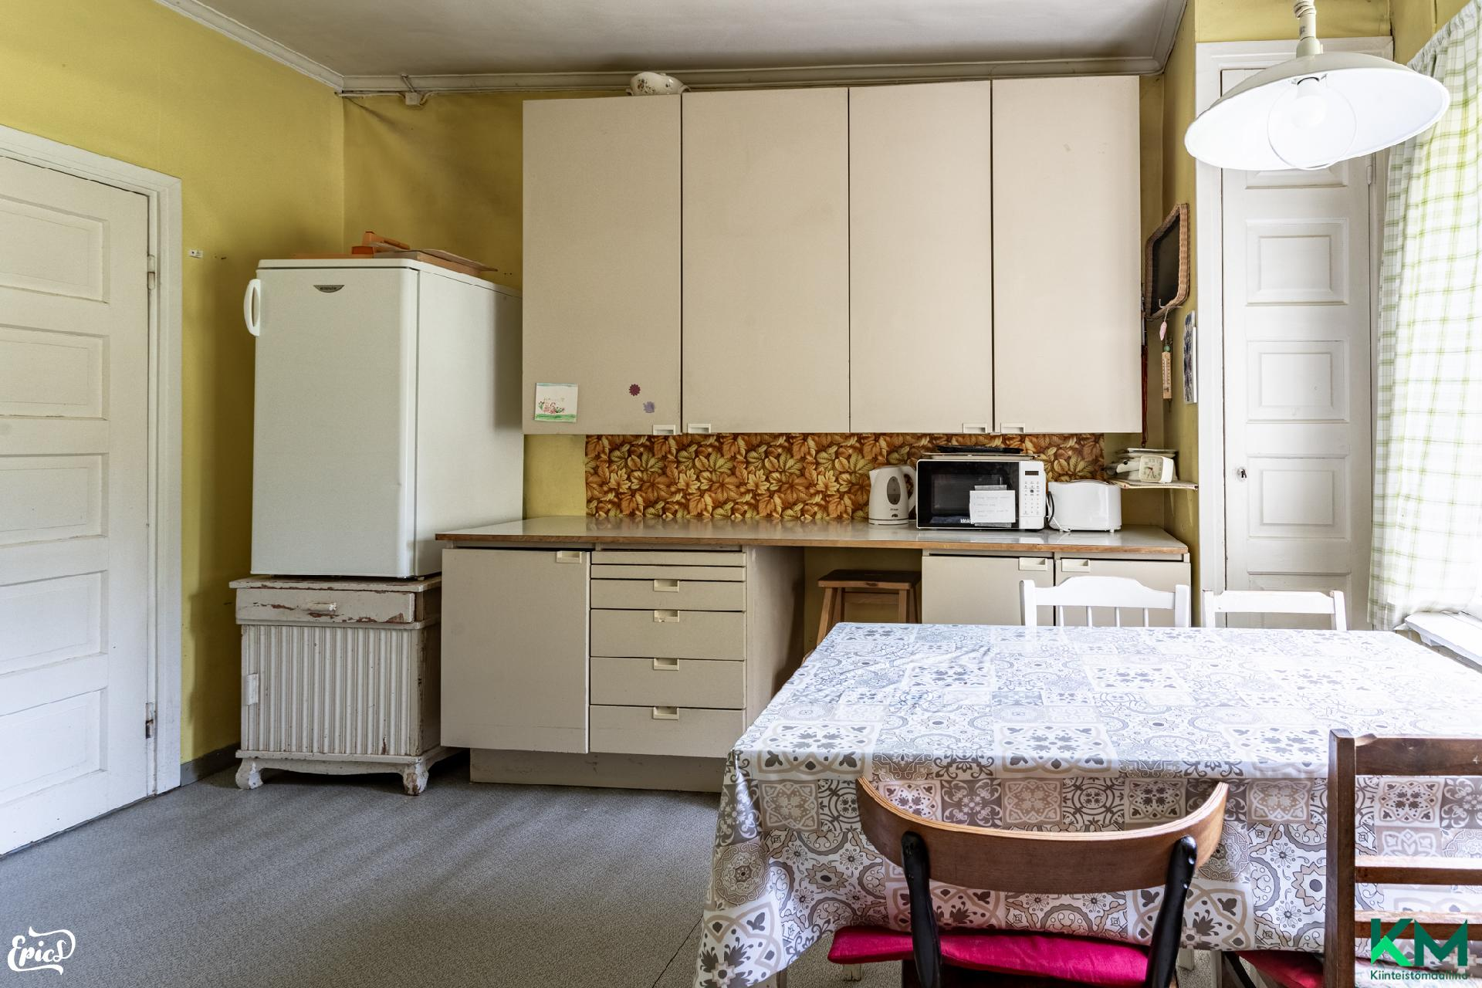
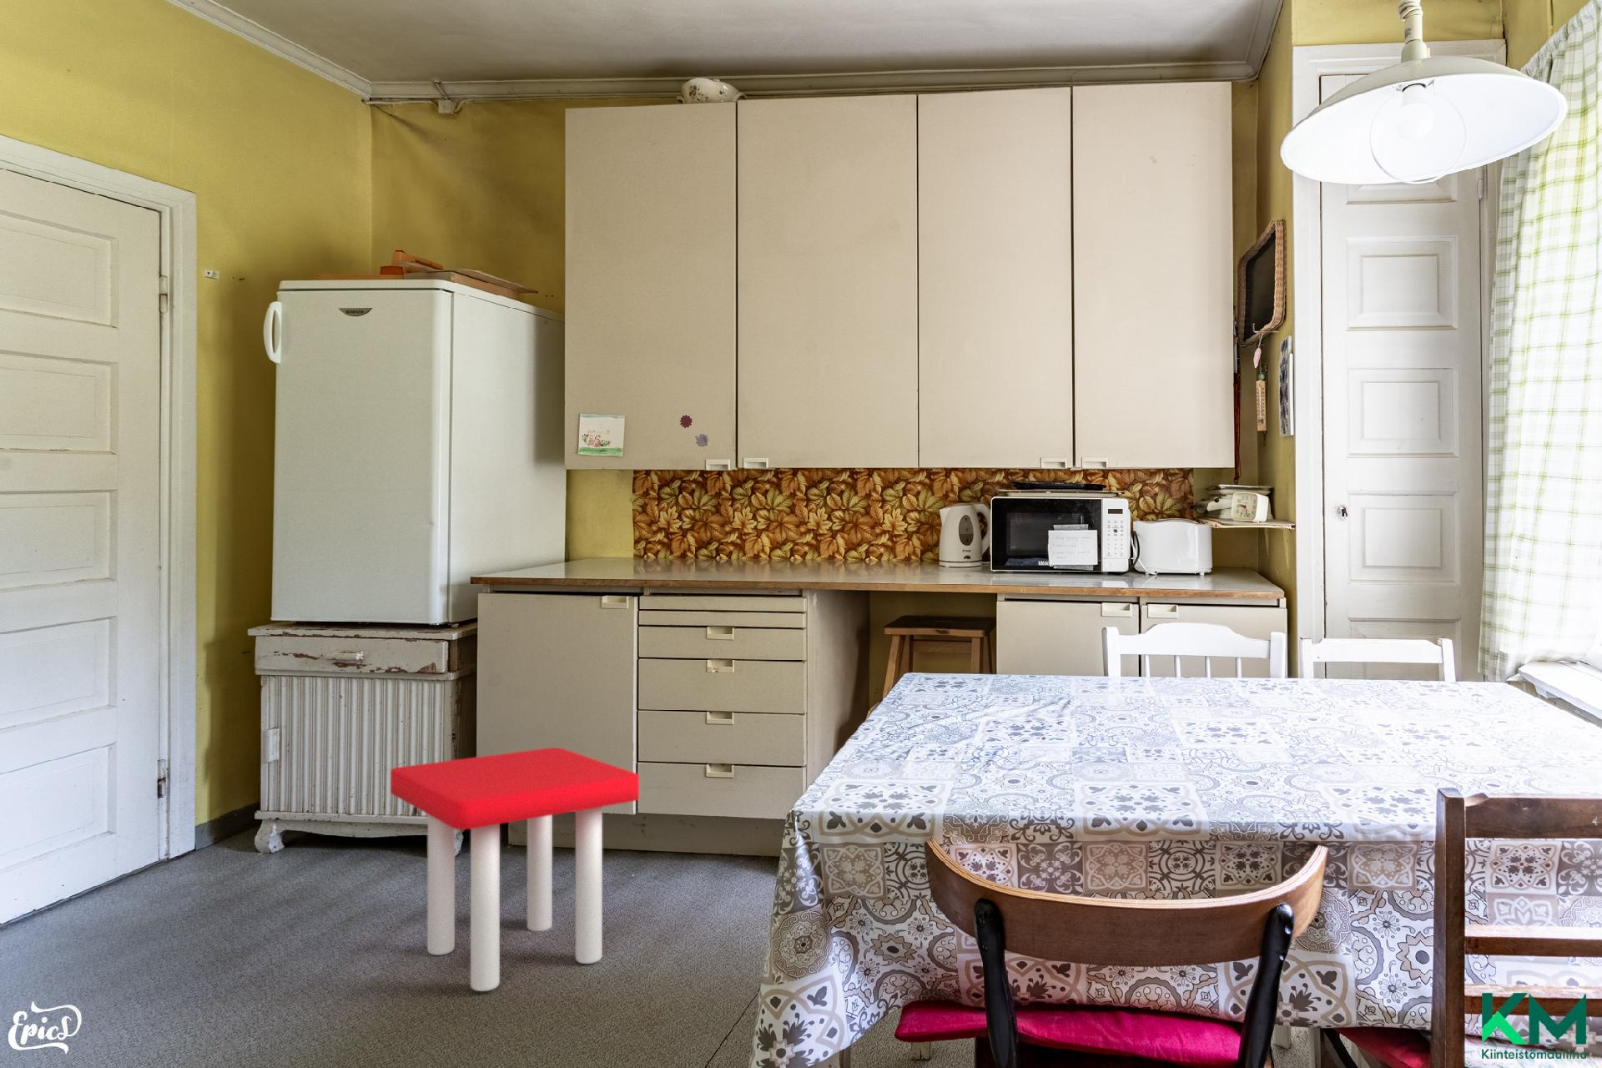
+ stool (527, 863)
